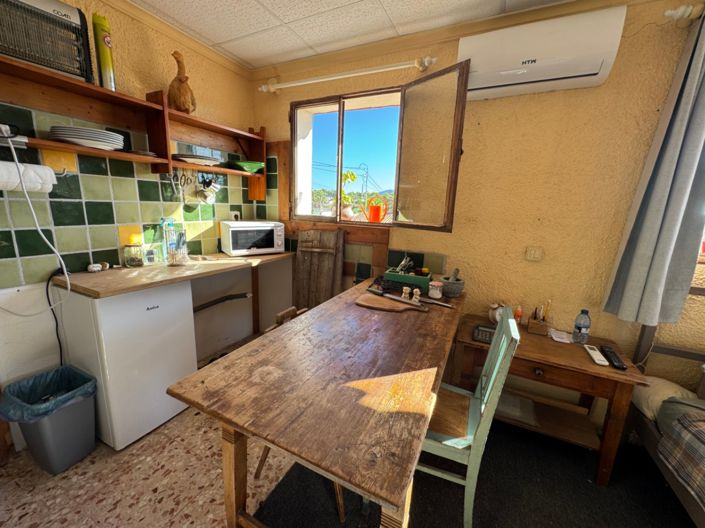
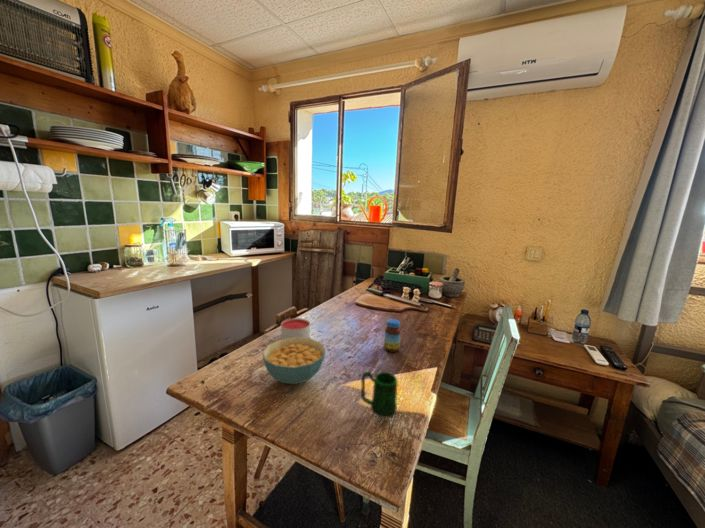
+ cereal bowl (294, 364)
+ mug (378, 395)
+ jar (392, 334)
+ candle (295, 329)
